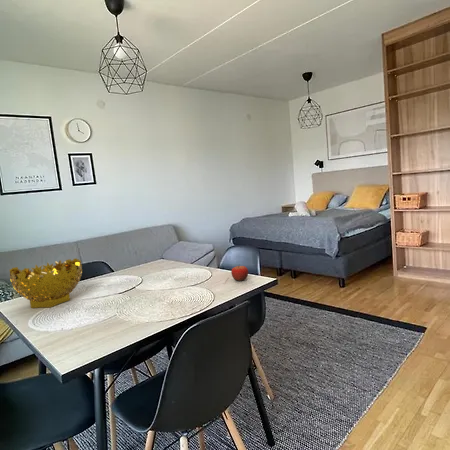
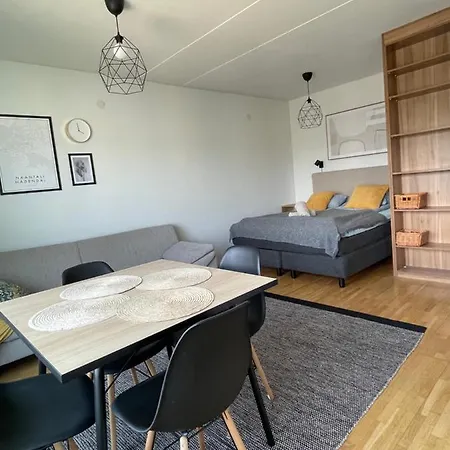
- fruit (239, 272)
- decorative bowl (49, 282)
